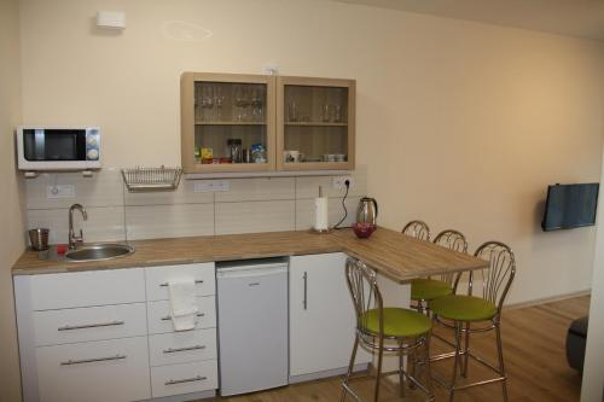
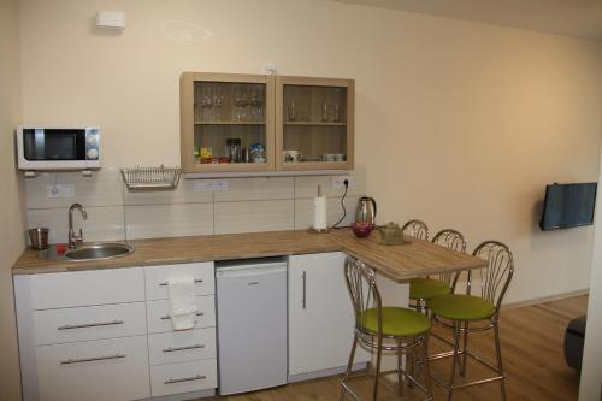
+ kettle (388, 231)
